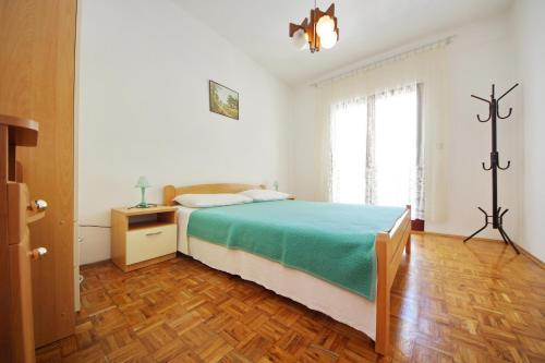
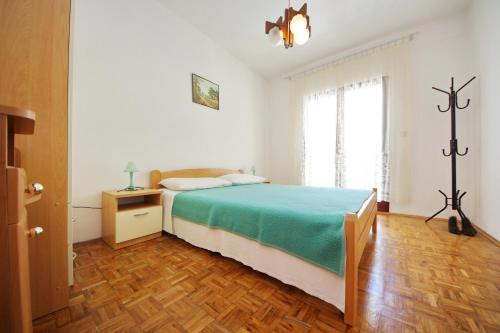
+ boots (461, 224)
